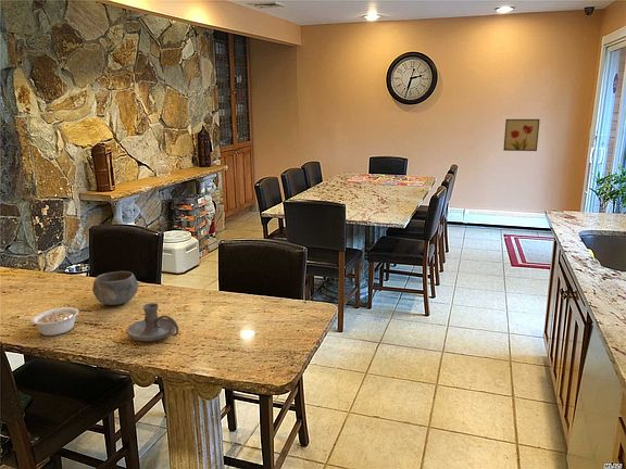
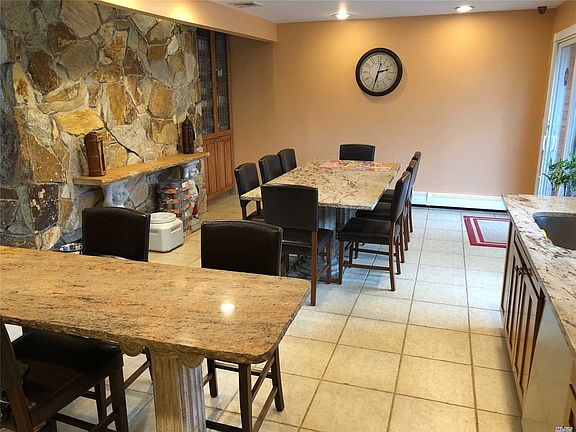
- bowl (116, 289)
- candle holder (155, 321)
- legume (58, 320)
- wall art (521, 135)
